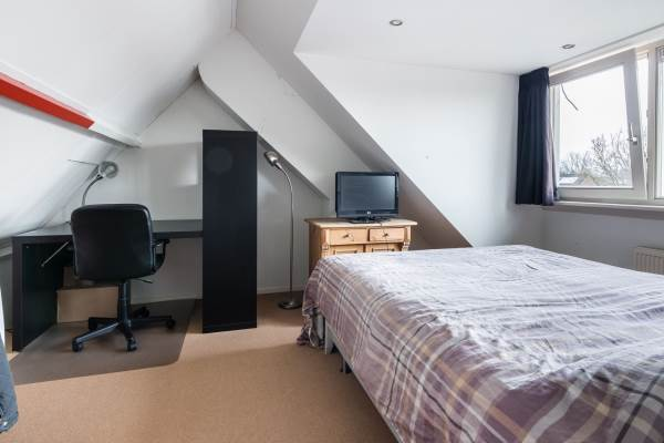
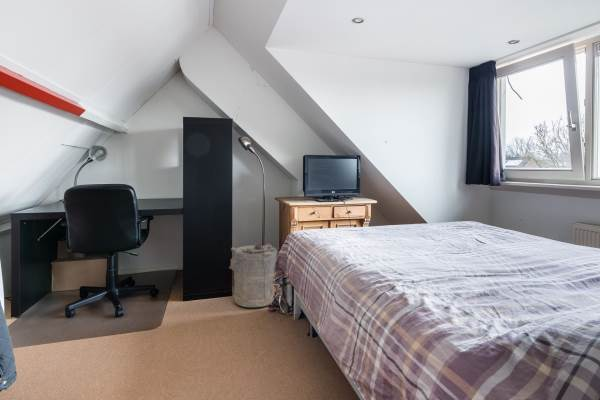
+ laundry hamper (253, 271)
